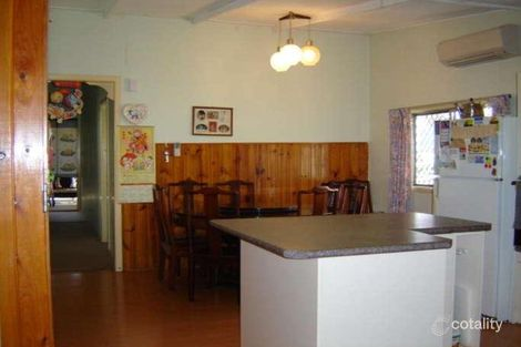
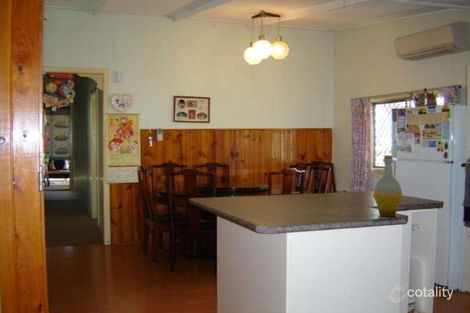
+ bottle (387, 185)
